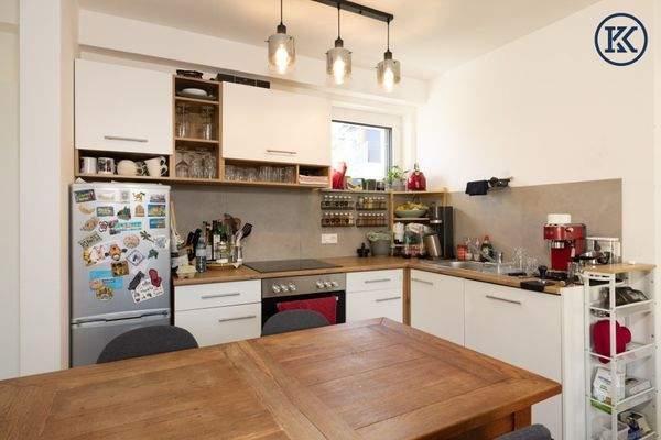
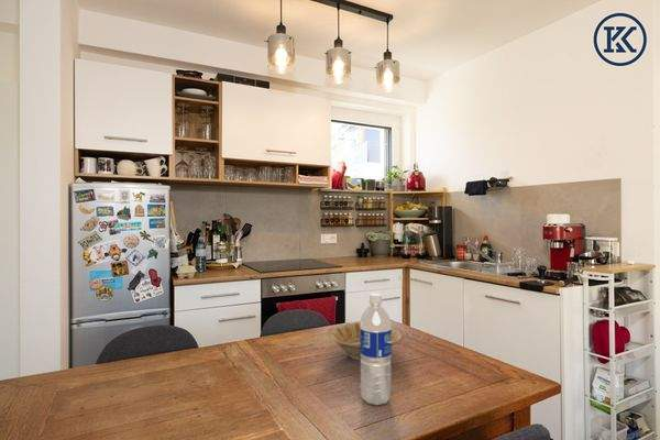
+ water bottle (375, 346)
+ bowl (359, 343)
